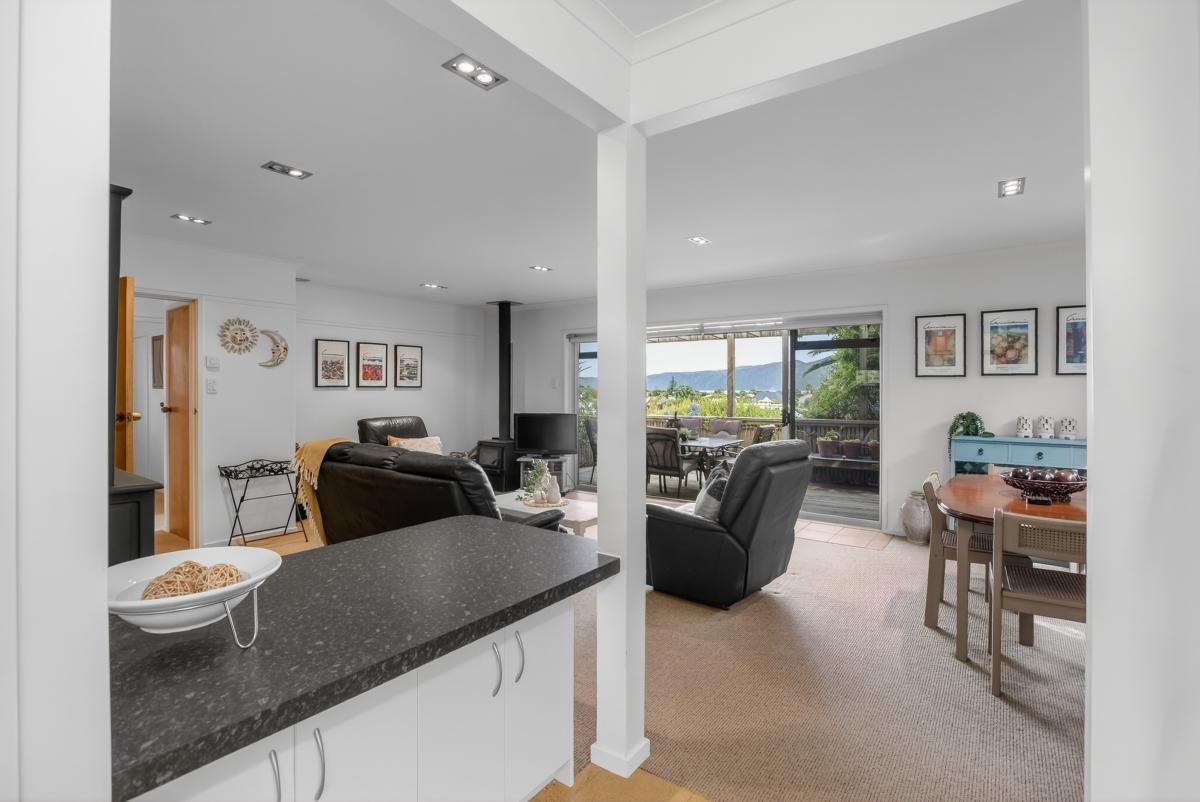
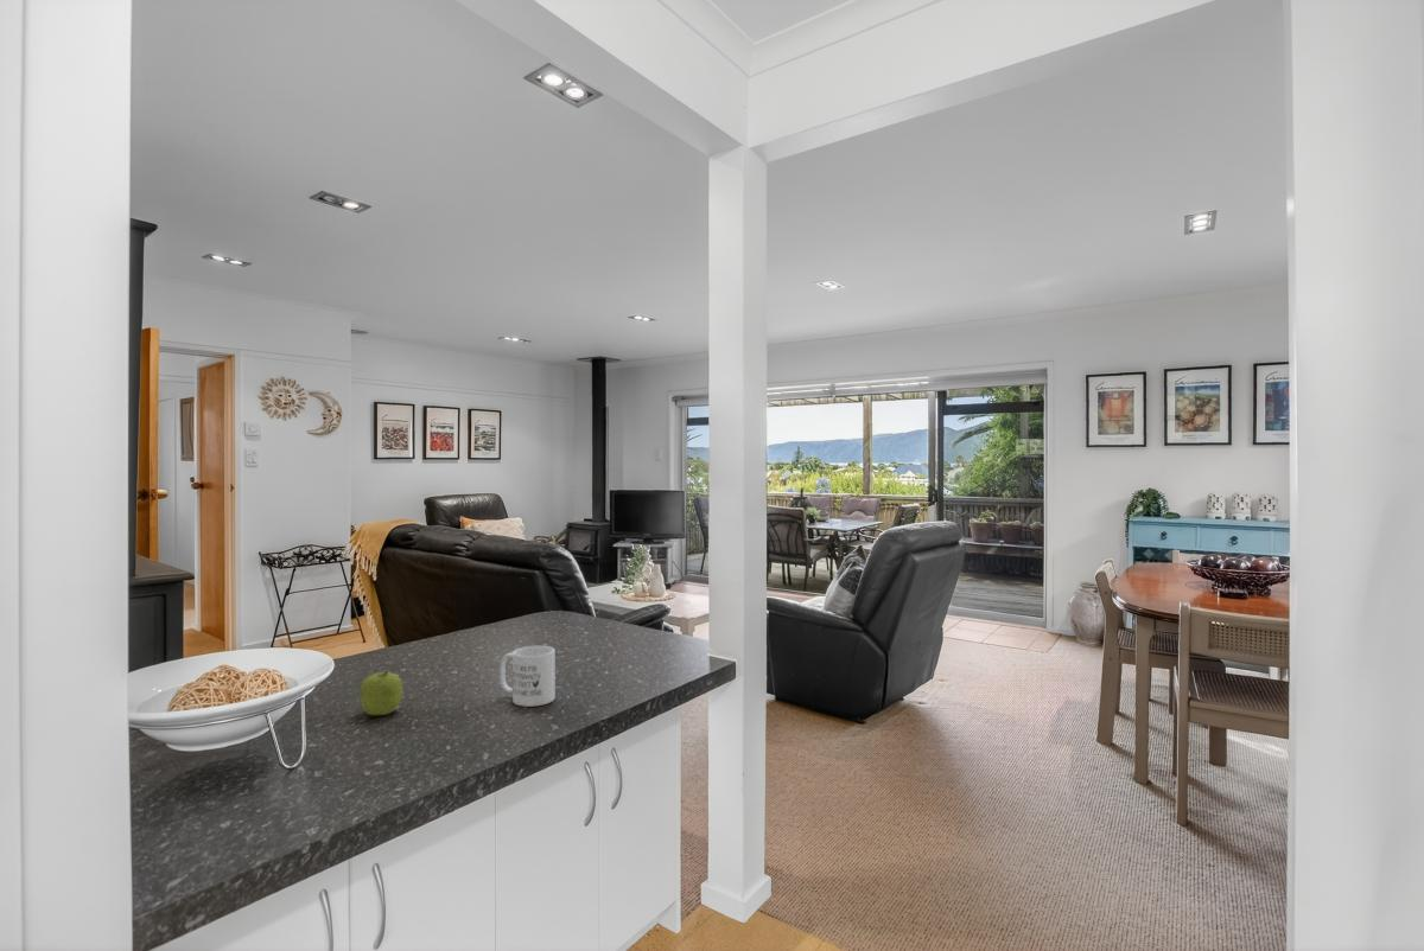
+ mug (526, 674)
+ fruit (381, 691)
